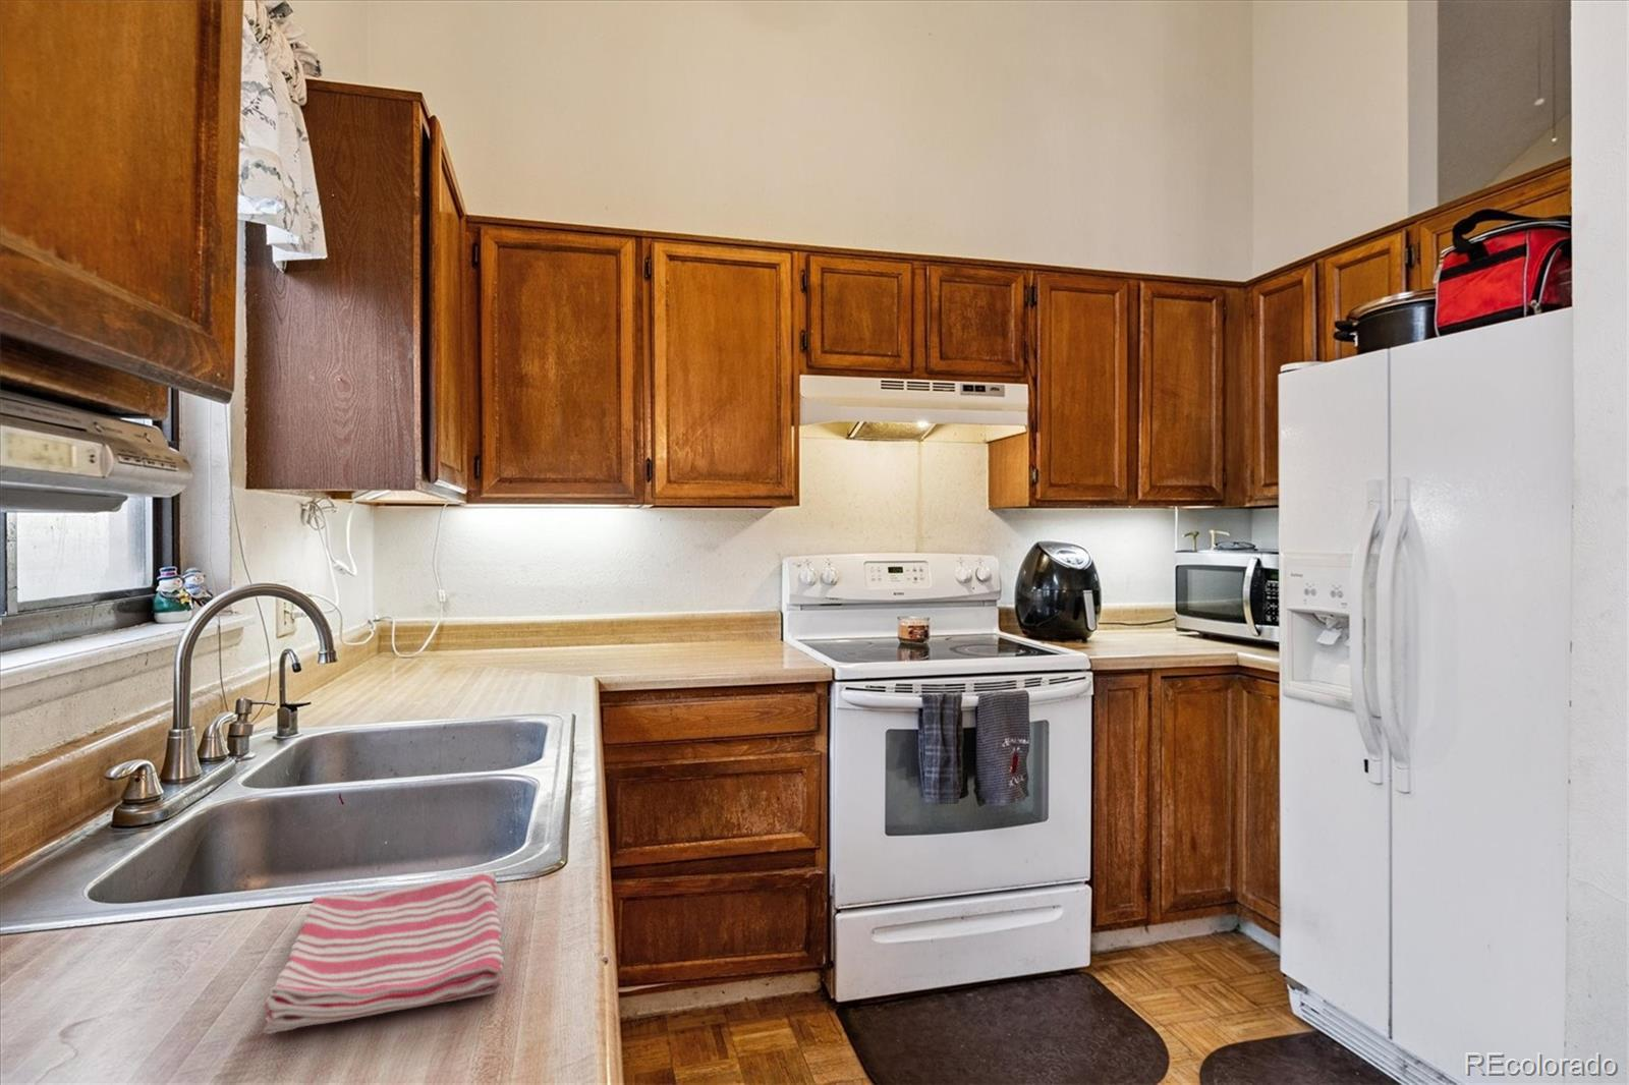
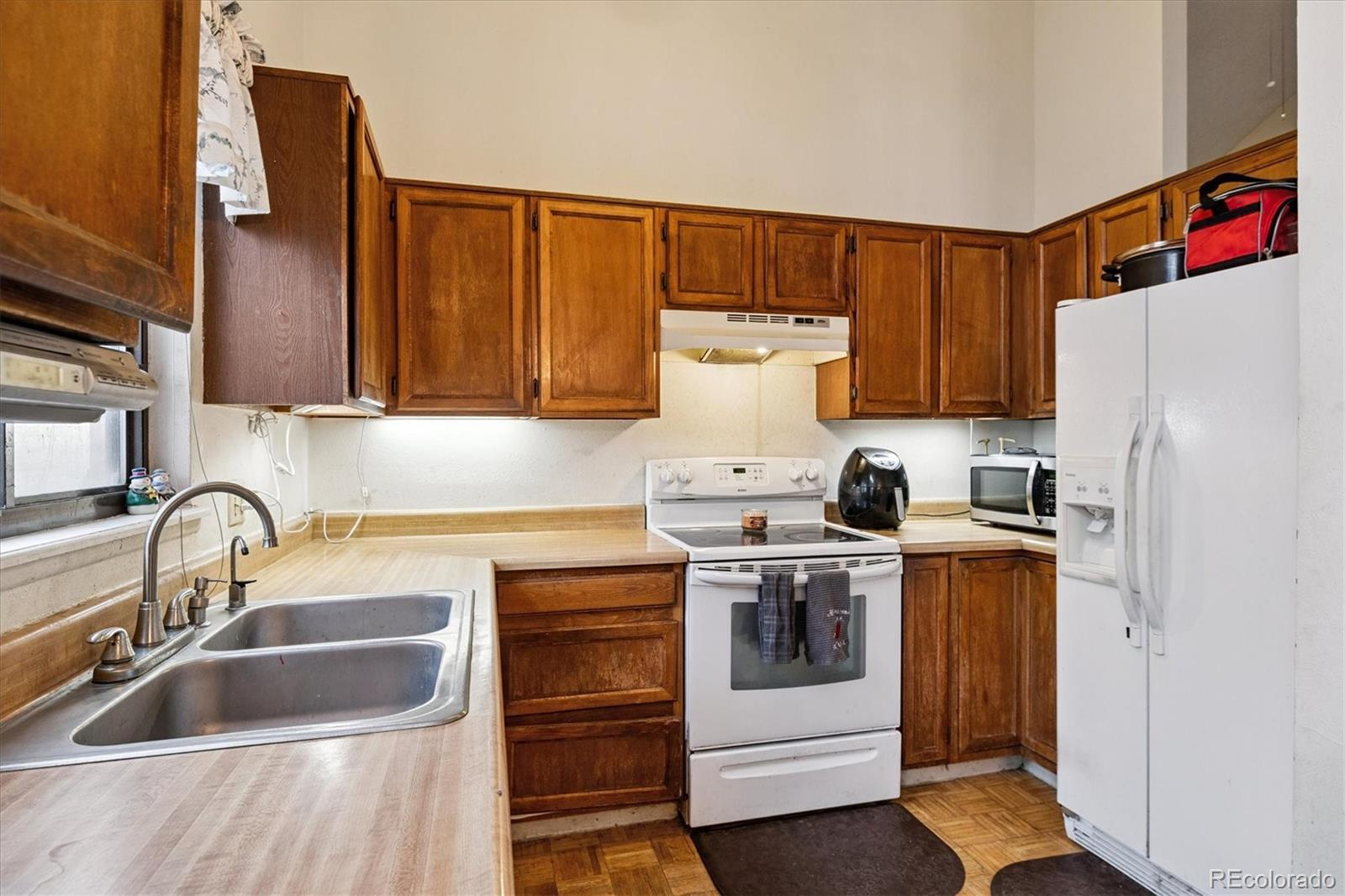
- dish towel (400, 931)
